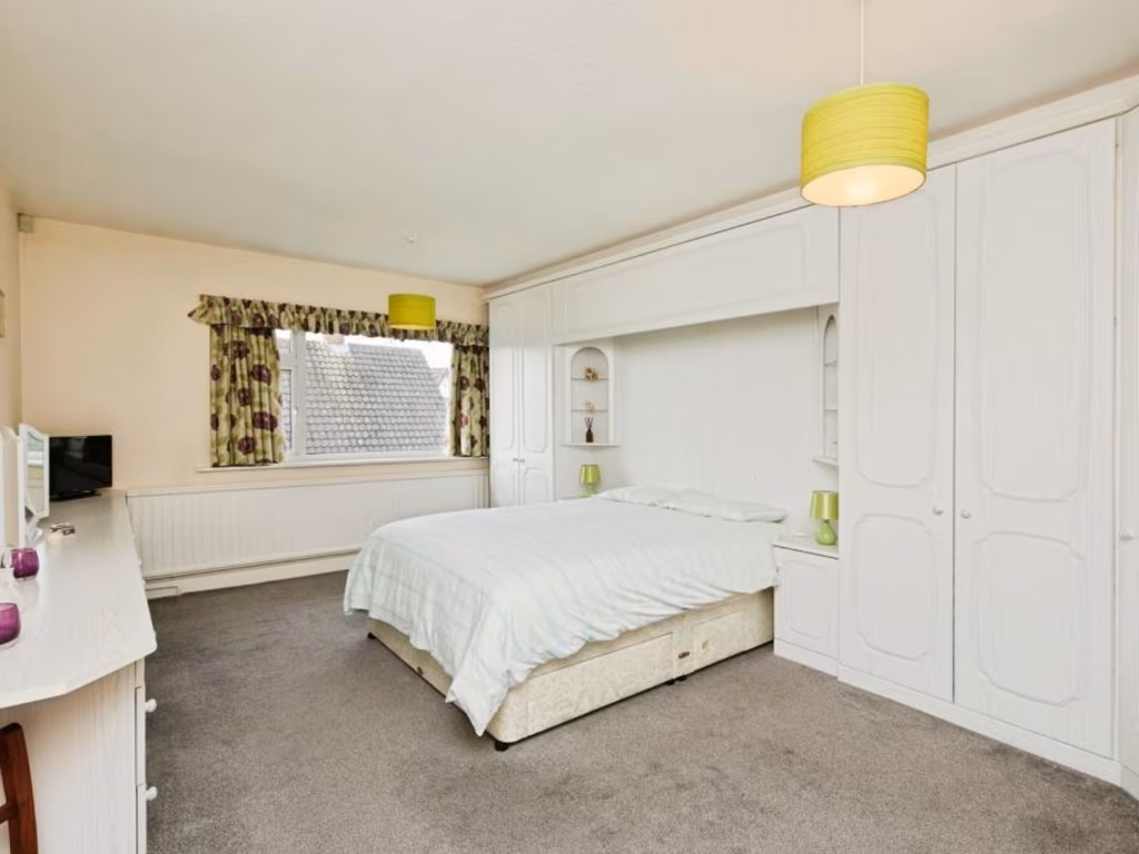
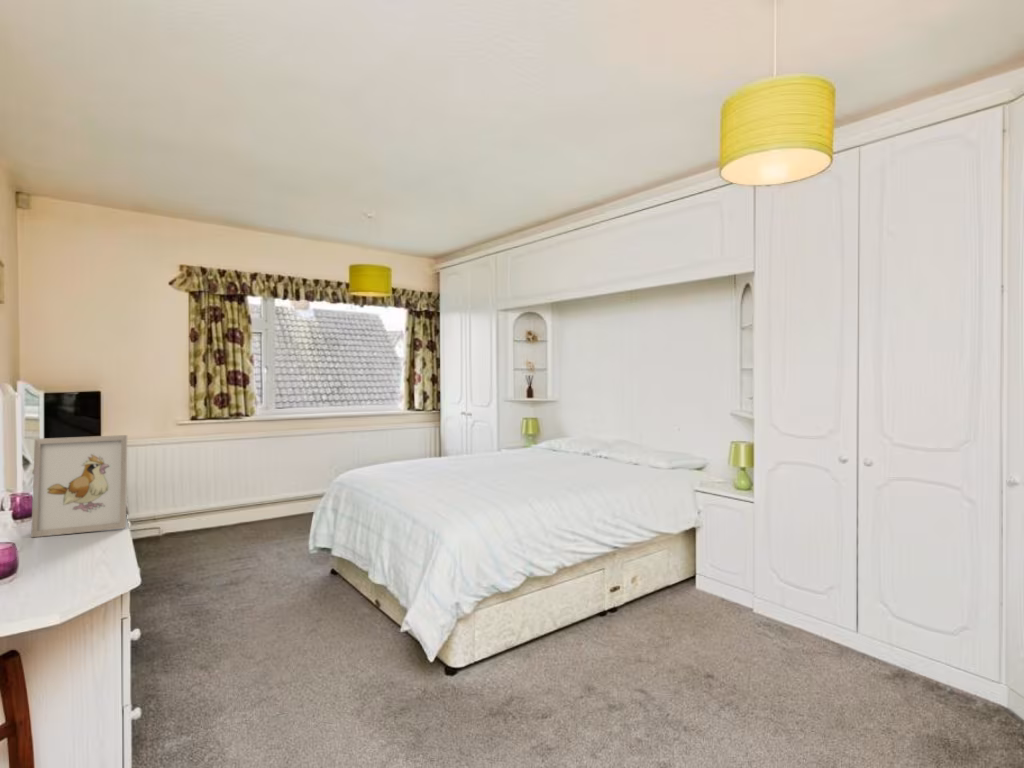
+ picture frame (88, 479)
